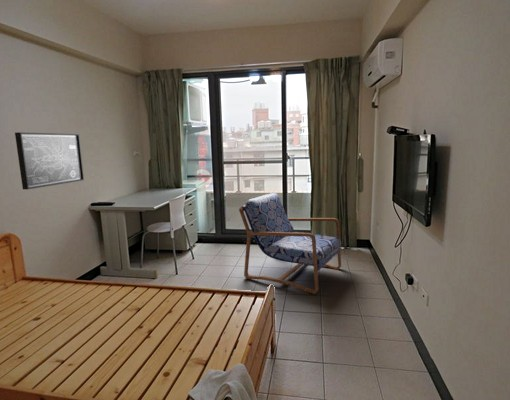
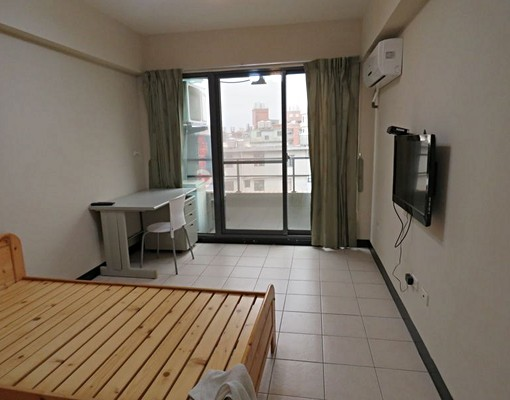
- armchair (292, 236)
- wall art (53, 159)
